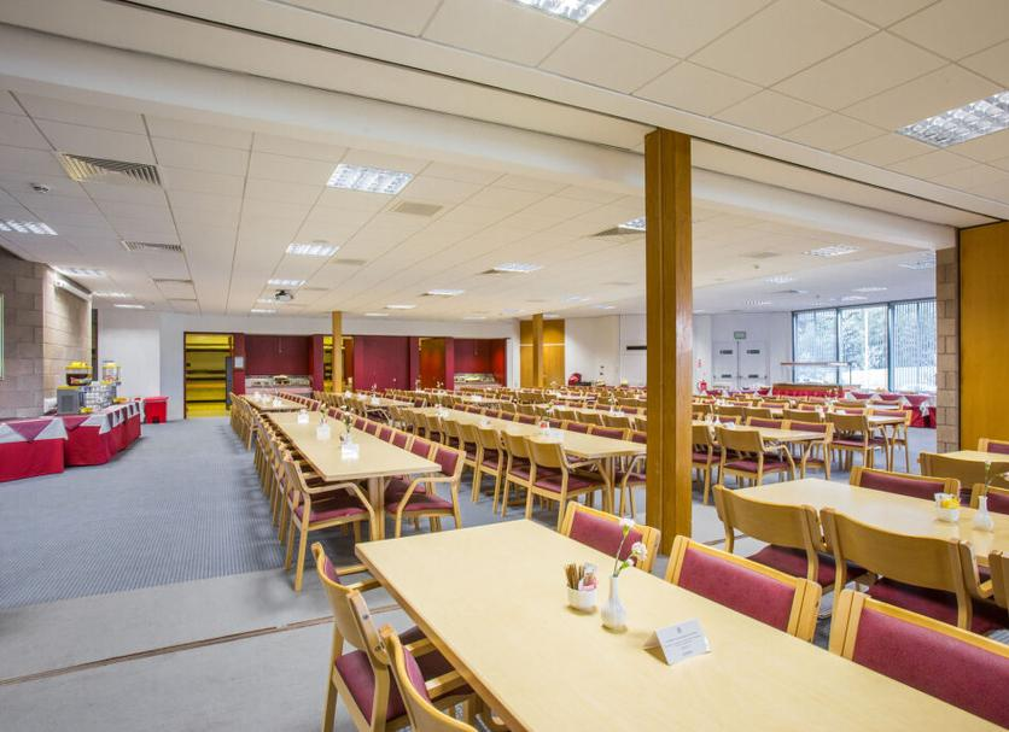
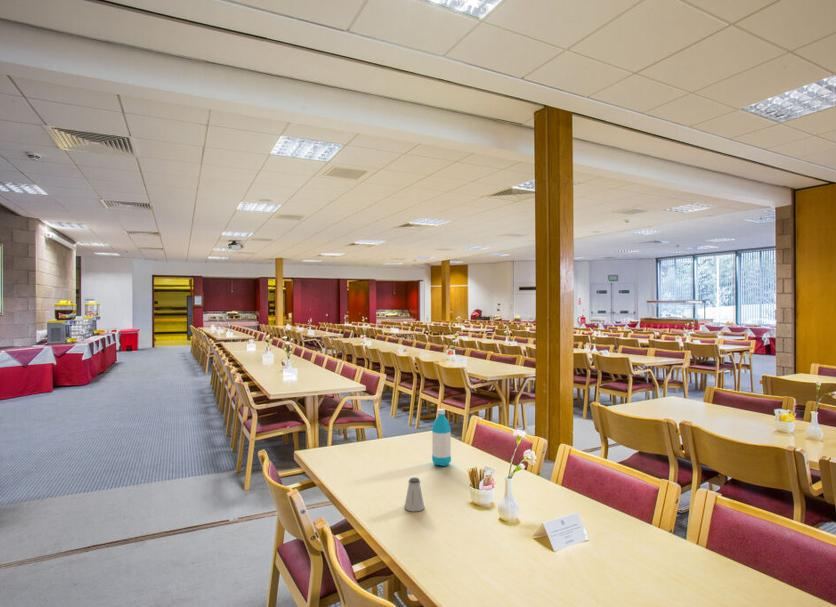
+ saltshaker (414, 493)
+ water bottle (441, 436)
